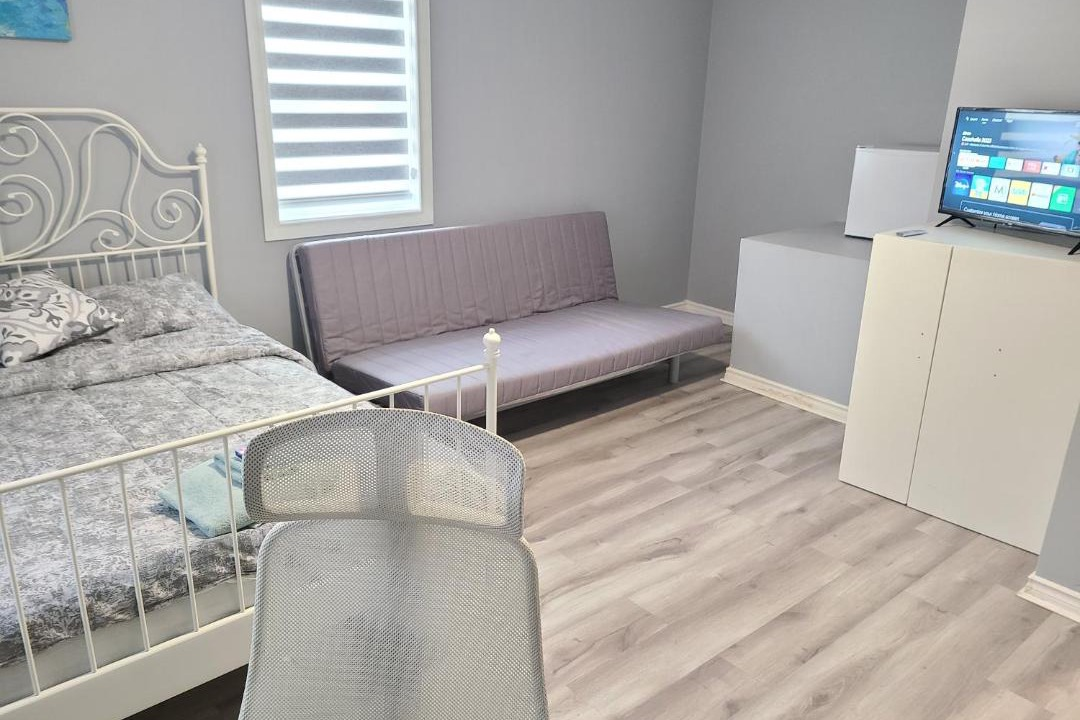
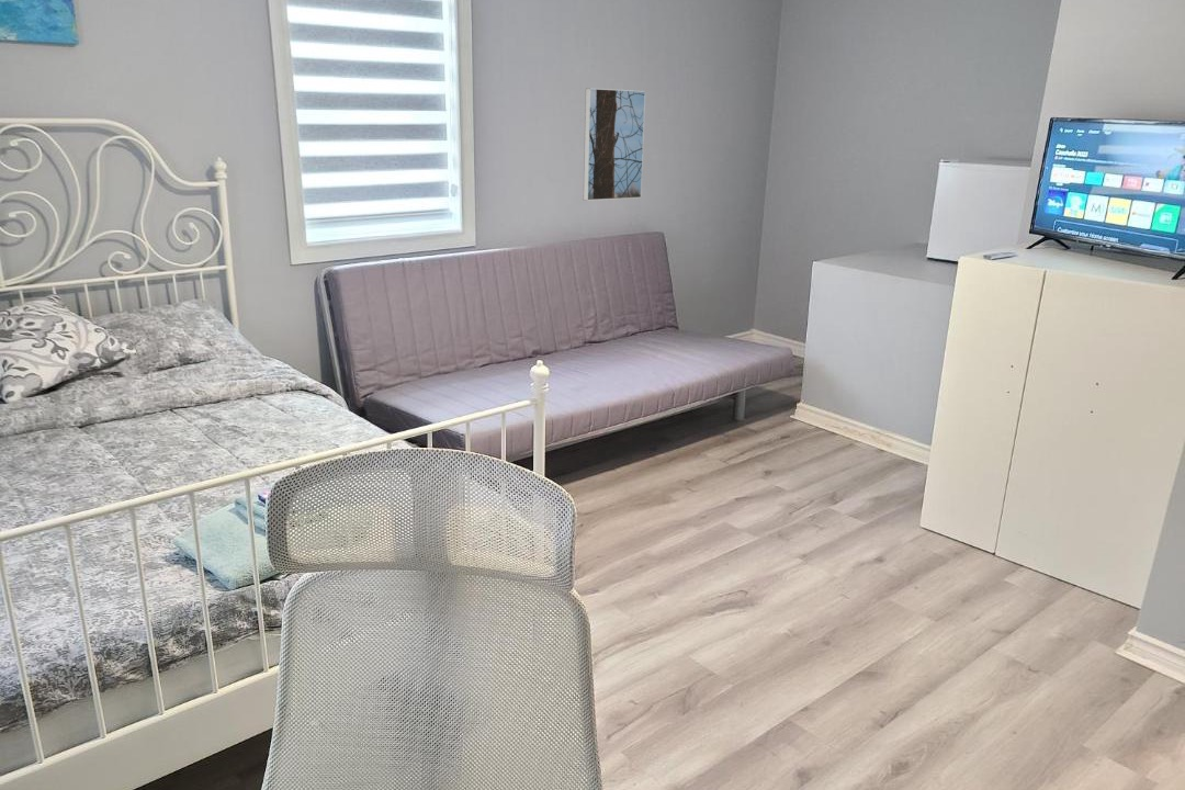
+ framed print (614, 145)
